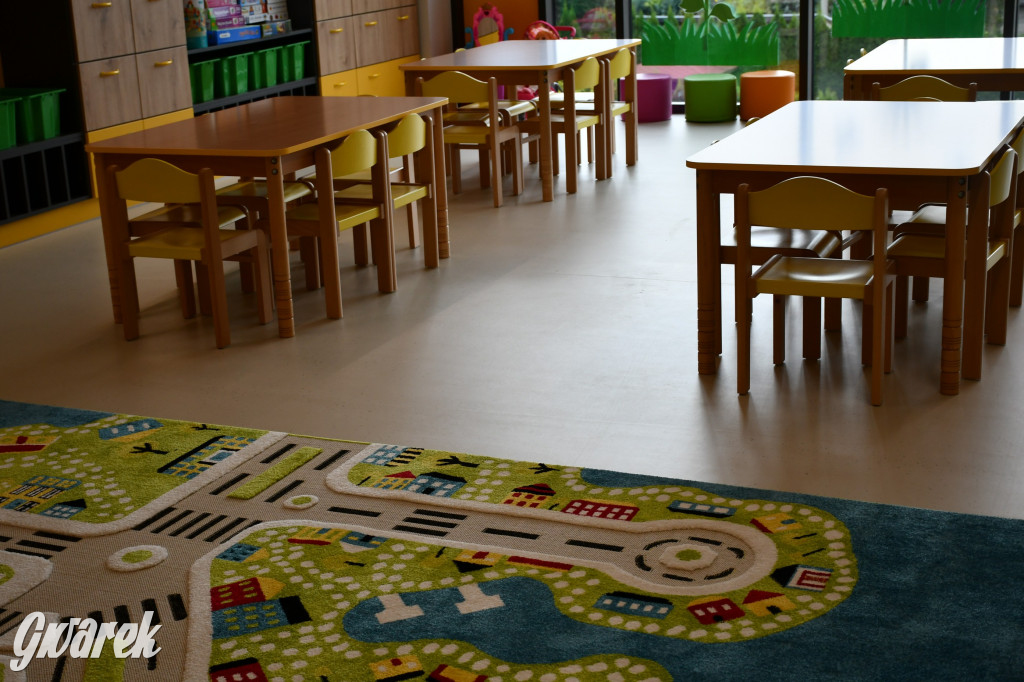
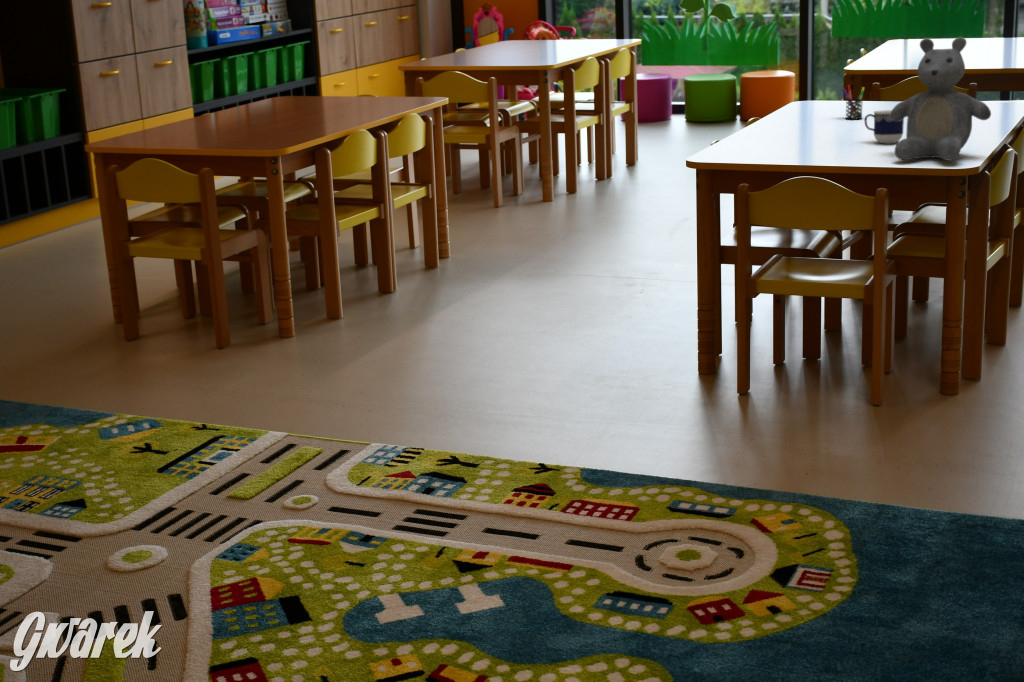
+ teddy bear (936, 98)
+ cup (884, 126)
+ pen holder (855, 101)
